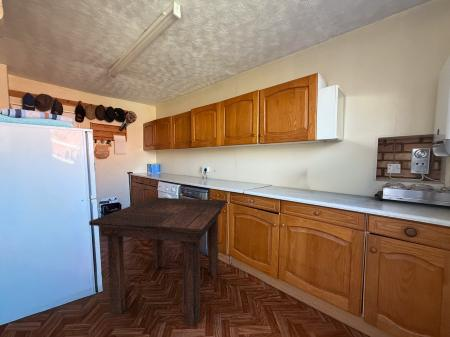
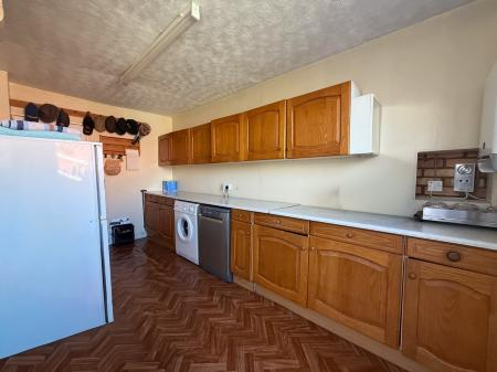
- dining table (164, 249)
